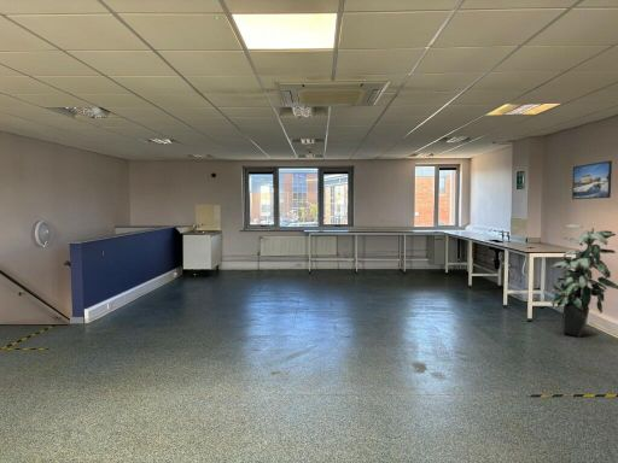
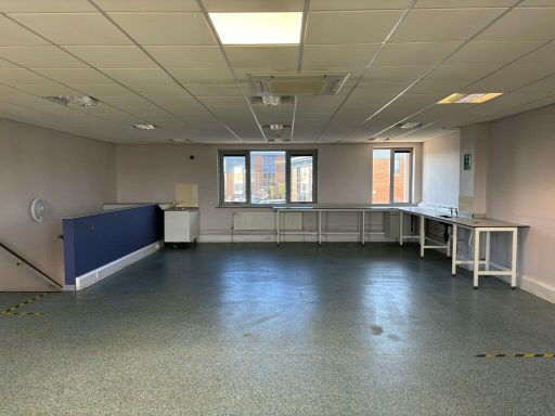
- indoor plant (578, 280)
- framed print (590, 181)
